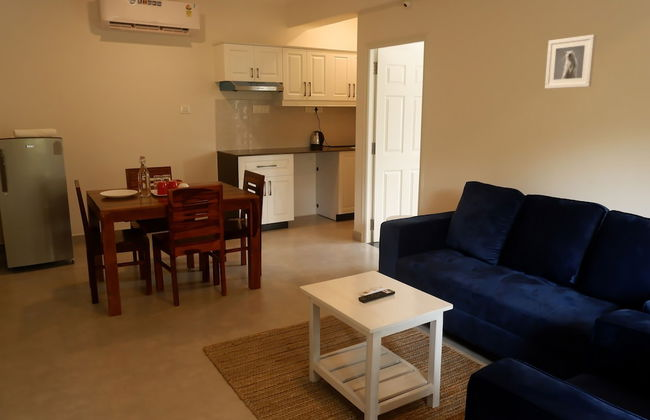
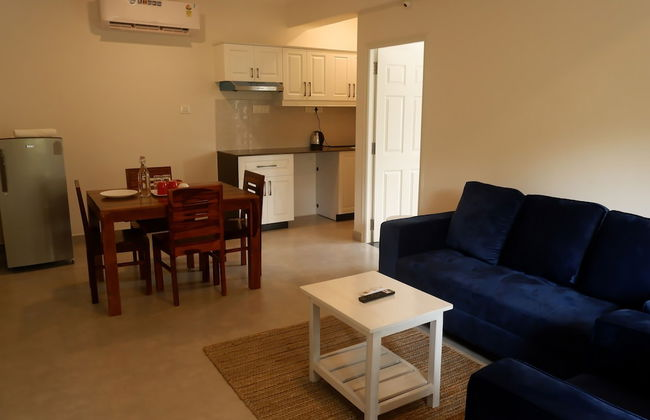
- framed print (569, 63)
